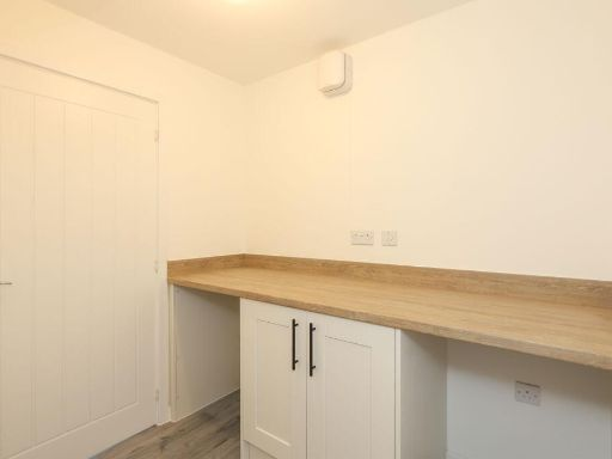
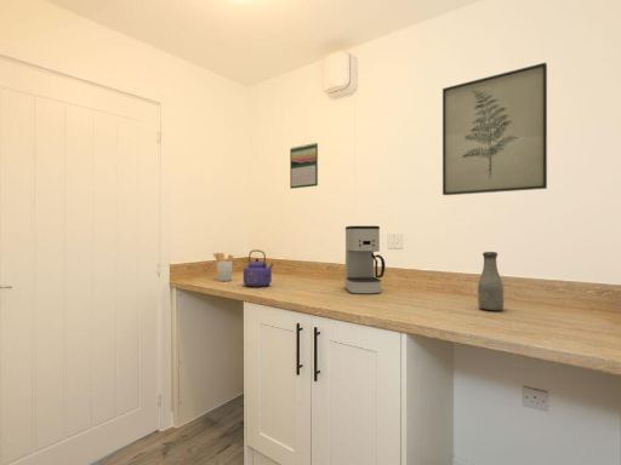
+ utensil holder (222, 265)
+ bottle (490, 280)
+ kettle (260, 268)
+ wall art (490, 134)
+ coffee maker (365, 258)
+ calendar (303, 165)
